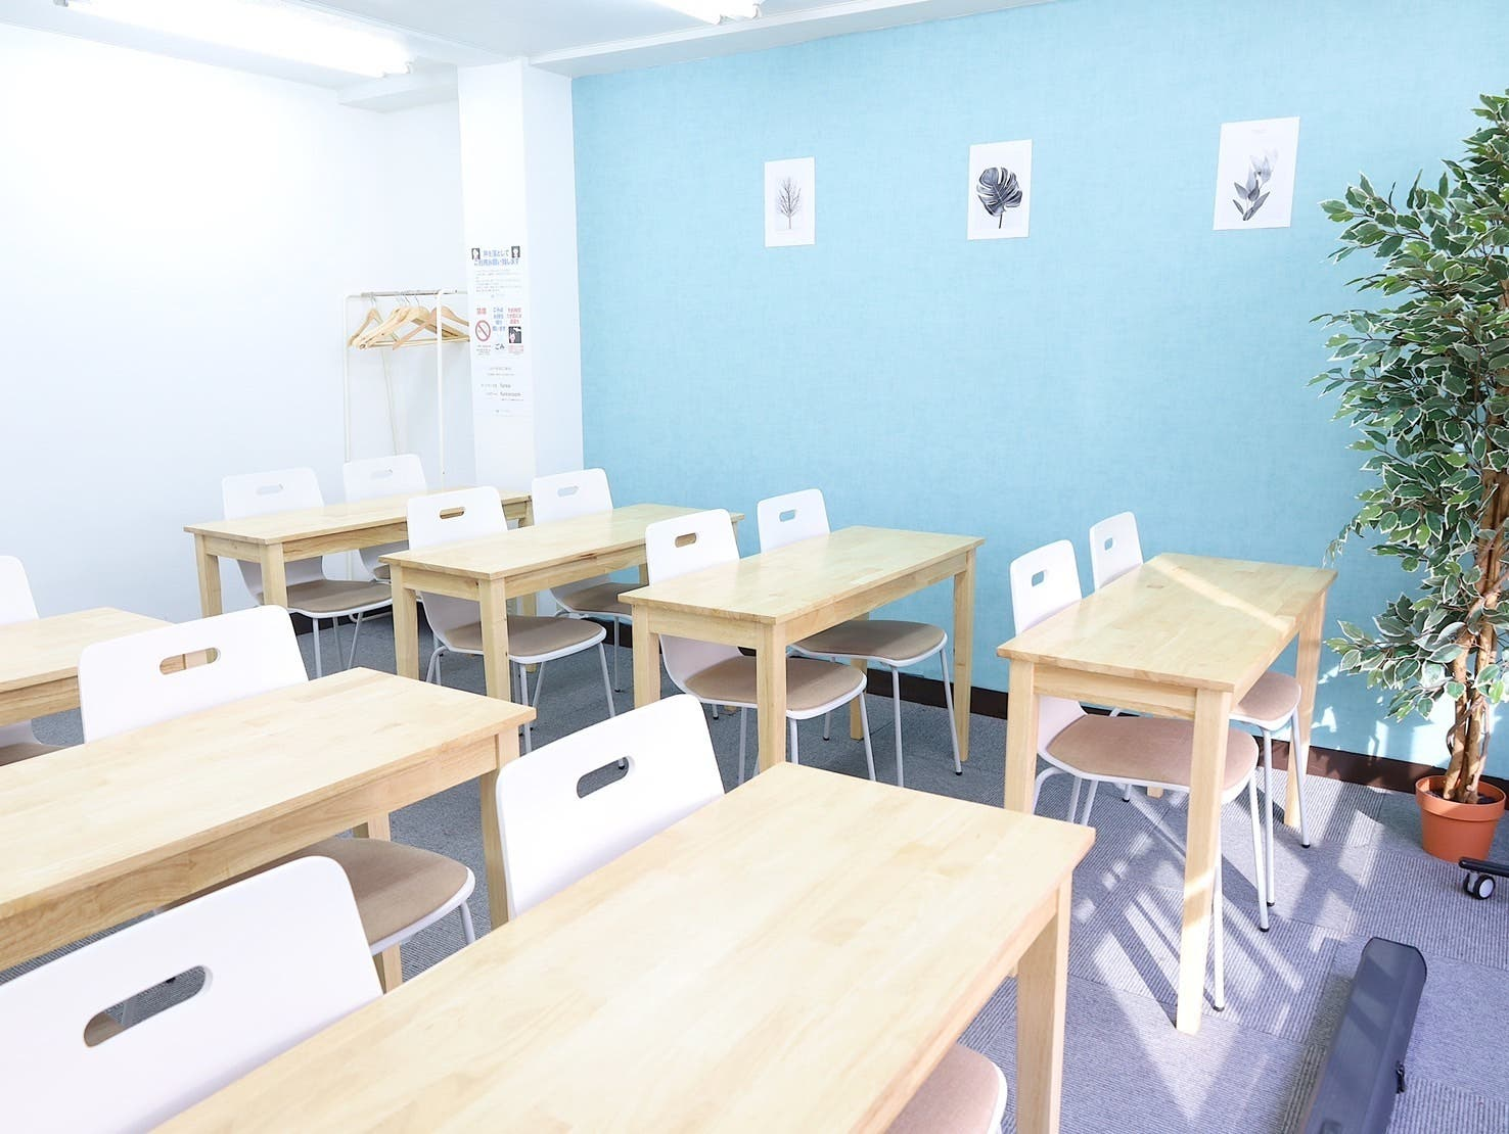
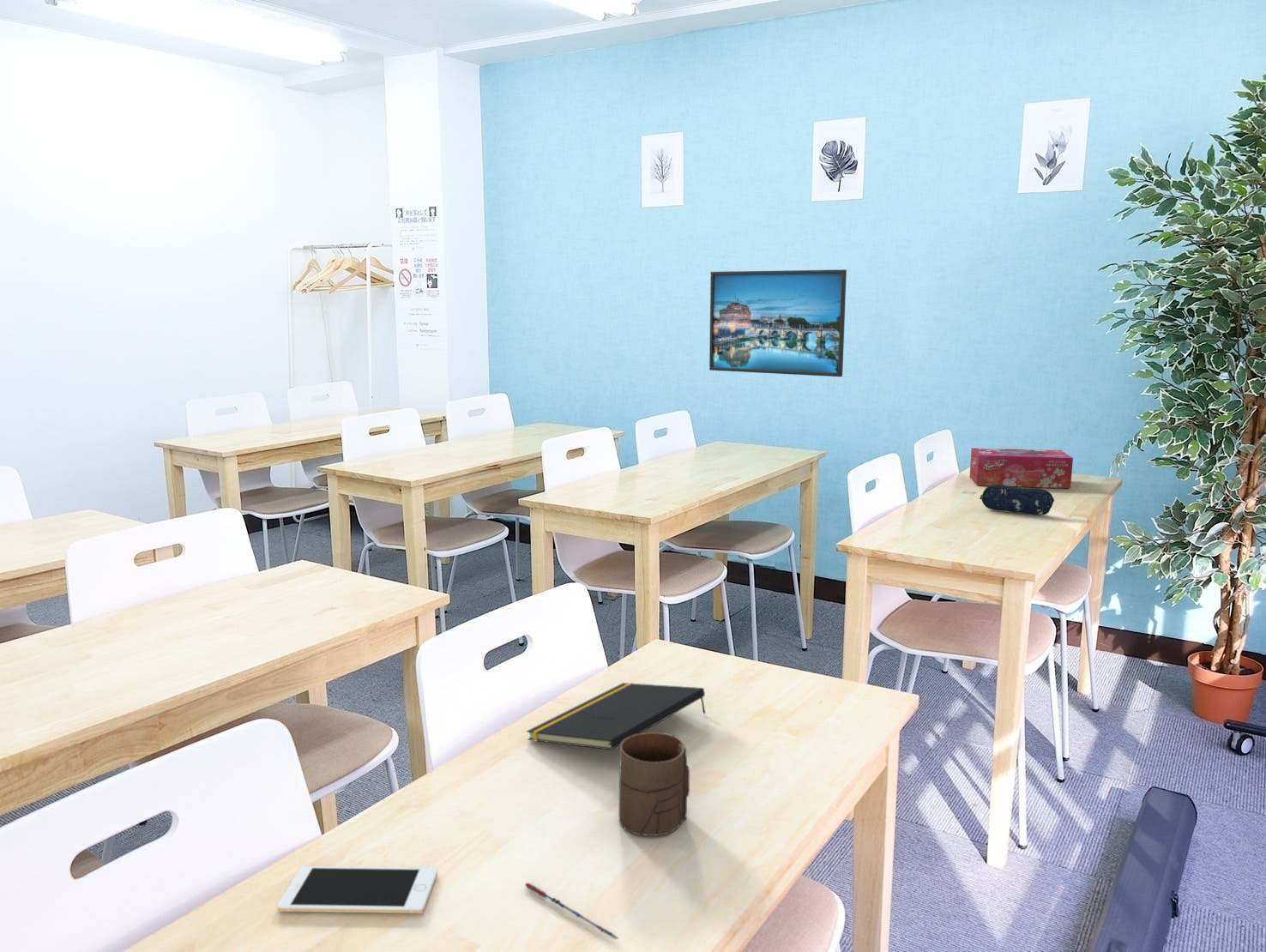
+ pencil case (1016, 499)
+ pen (570, 909)
+ tissue box (1019, 467)
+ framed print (775, 322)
+ cup (654, 782)
+ cell phone (359, 889)
+ notepad (618, 713)
